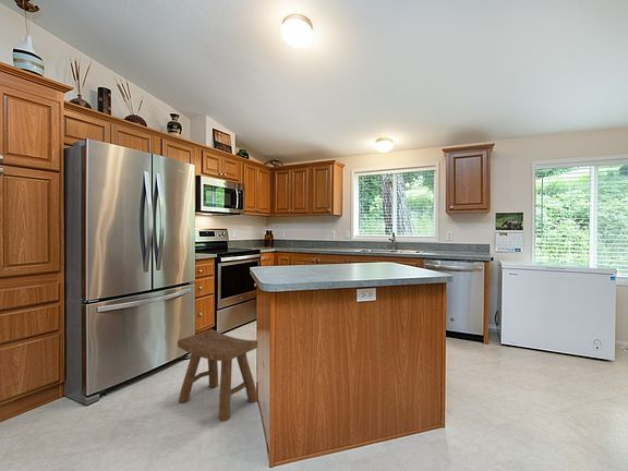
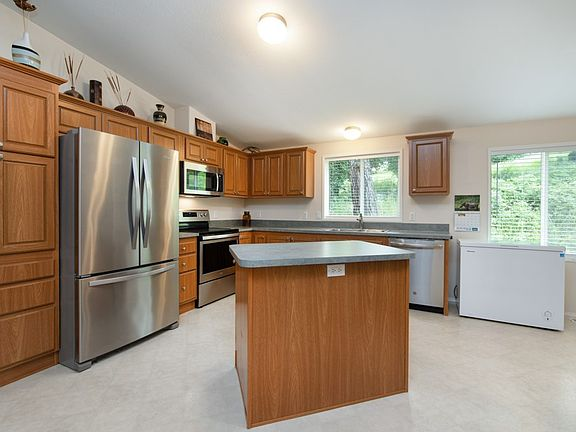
- stool (217, 370)
